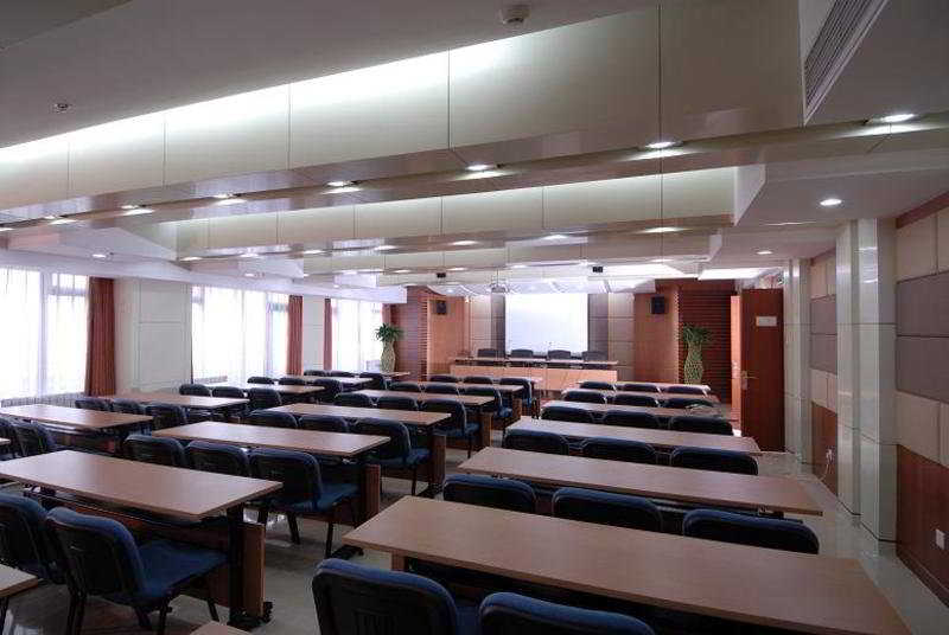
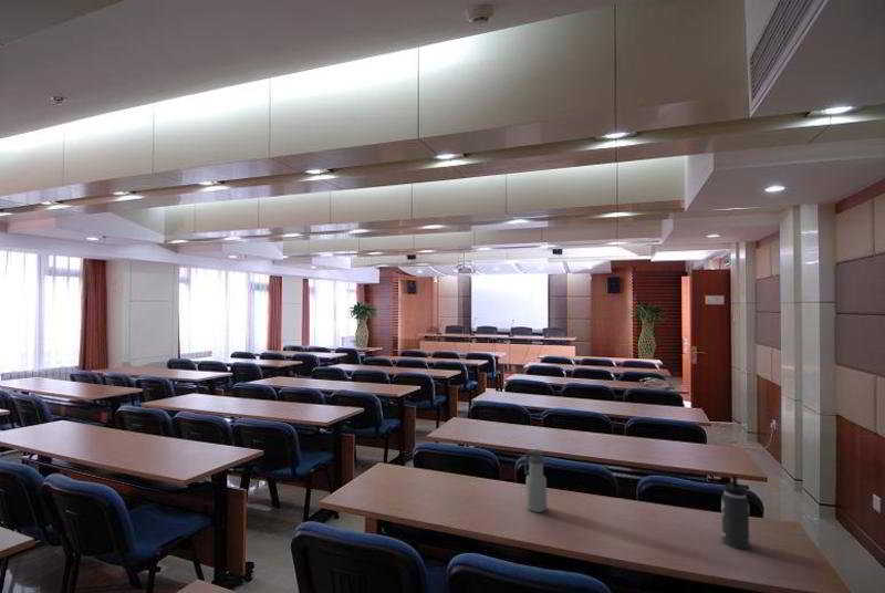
+ thermos bottle (735, 508)
+ water bottle (535, 479)
